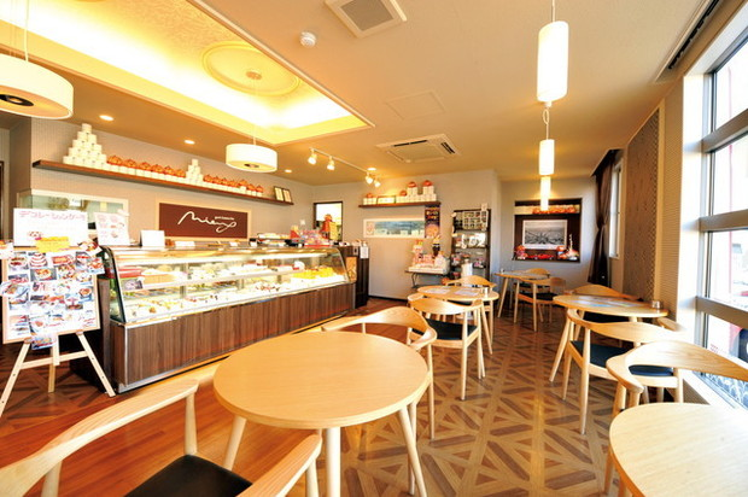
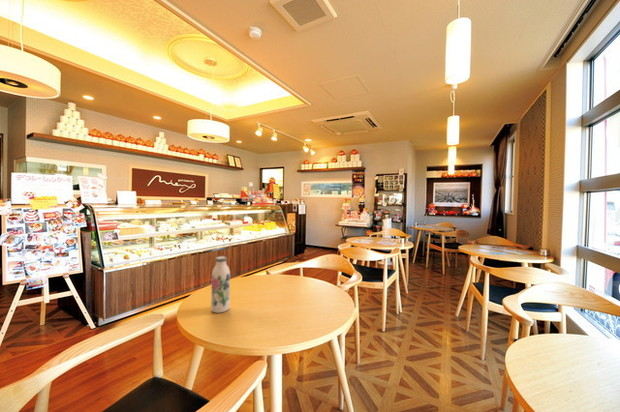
+ water bottle (220, 283)
